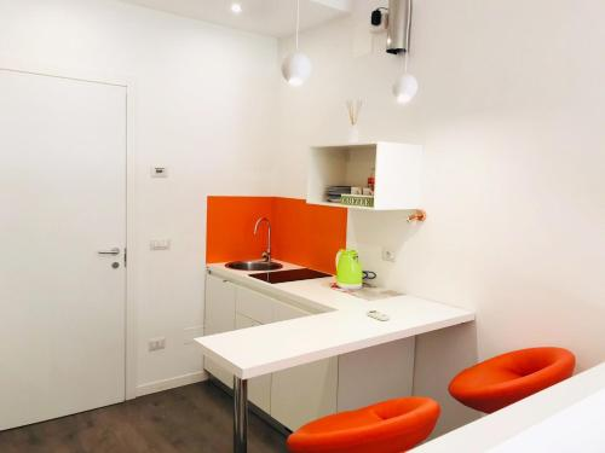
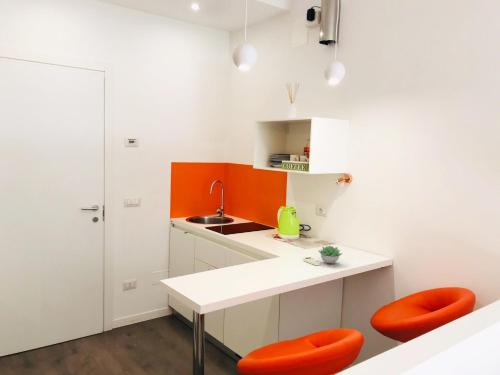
+ succulent plant (330, 254)
